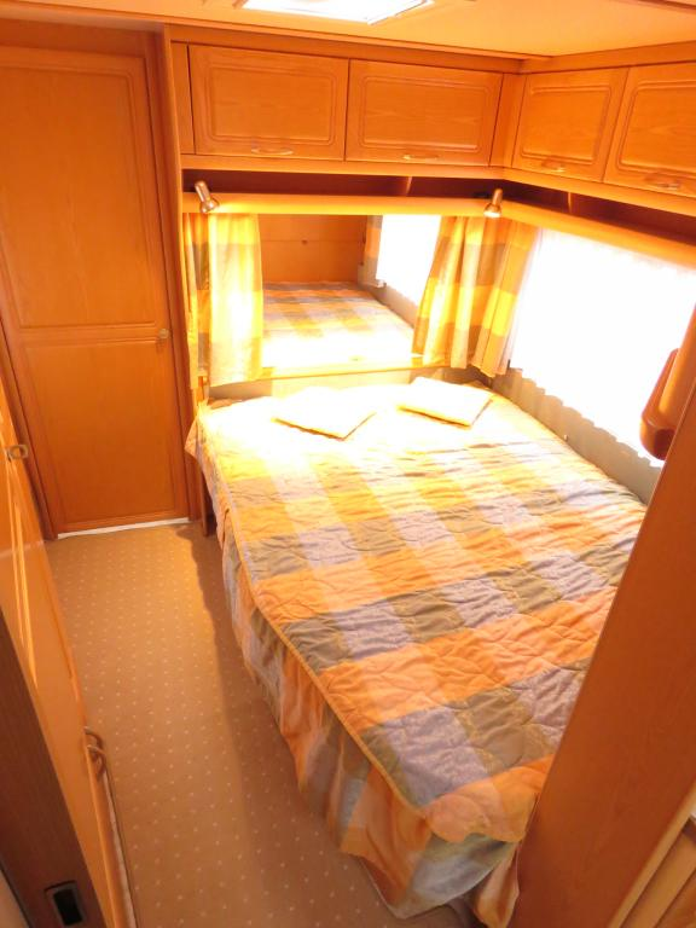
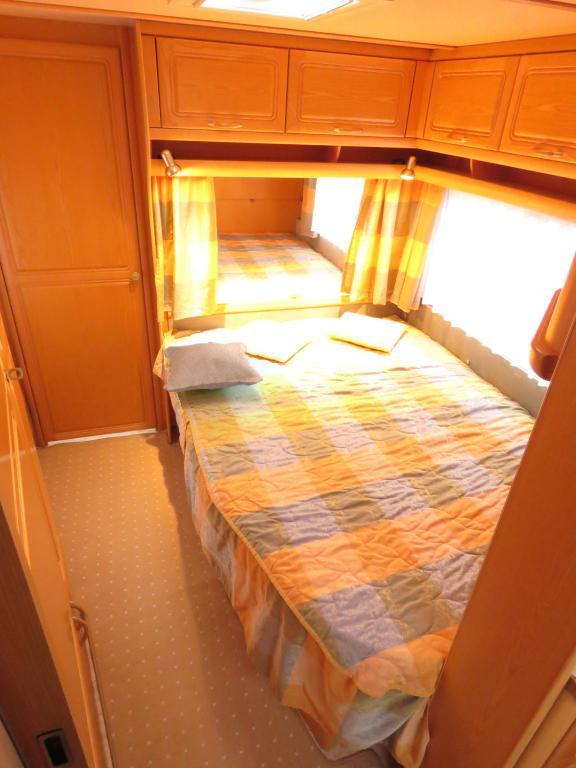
+ cushion (209, 364)
